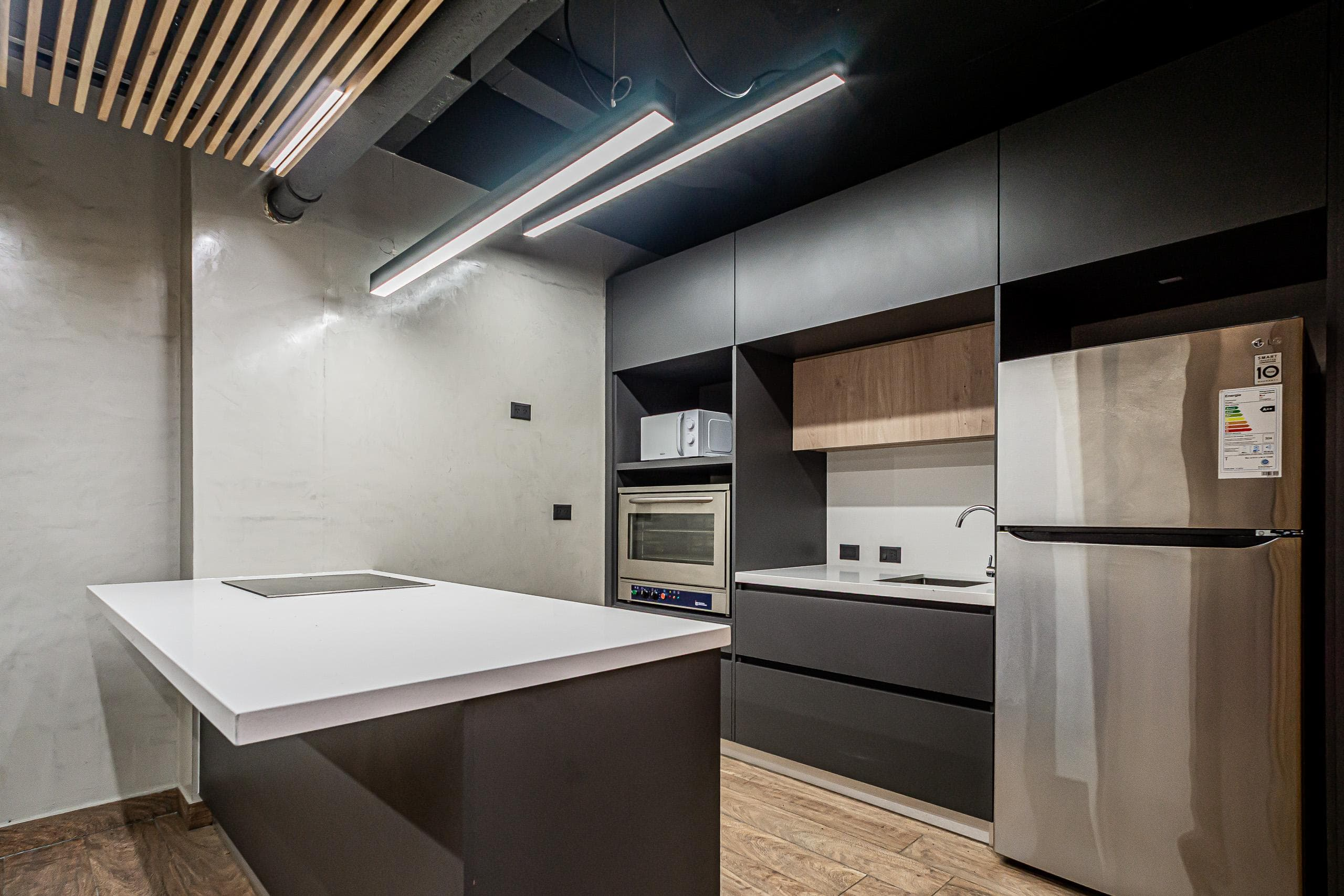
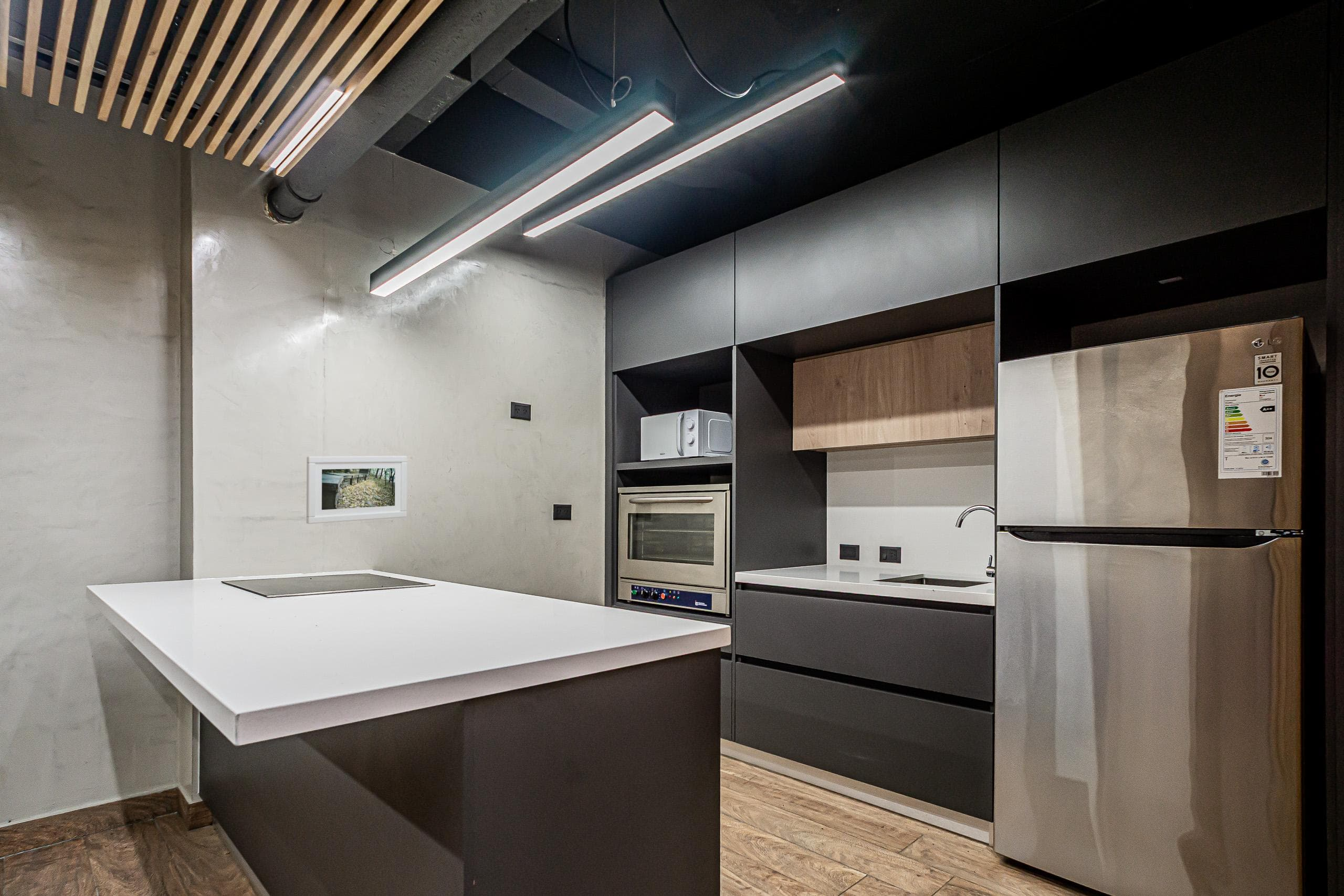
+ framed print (359, 488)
